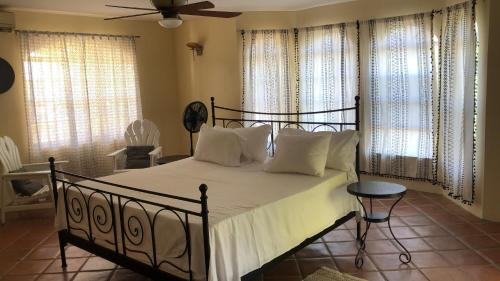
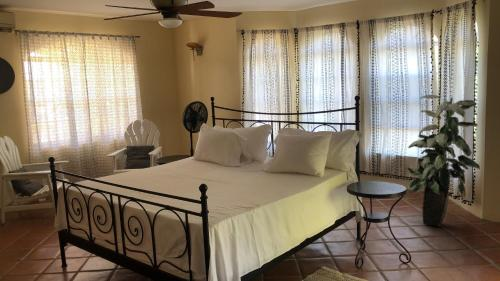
+ indoor plant (438, 160)
